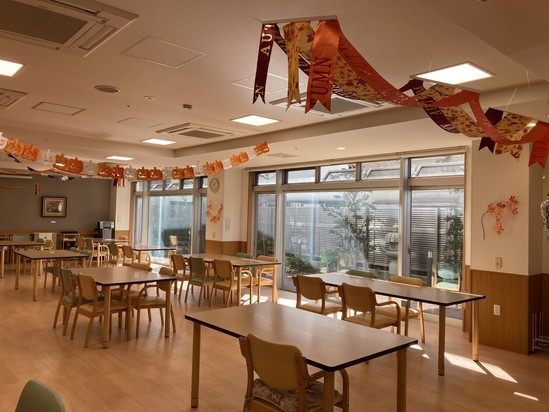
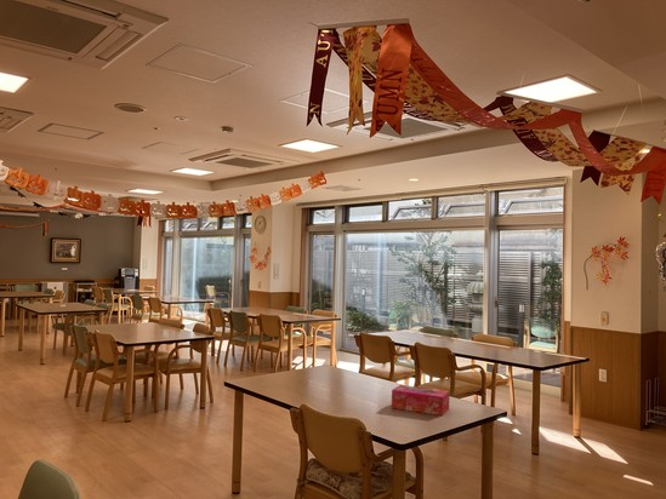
+ tissue box (420, 398)
